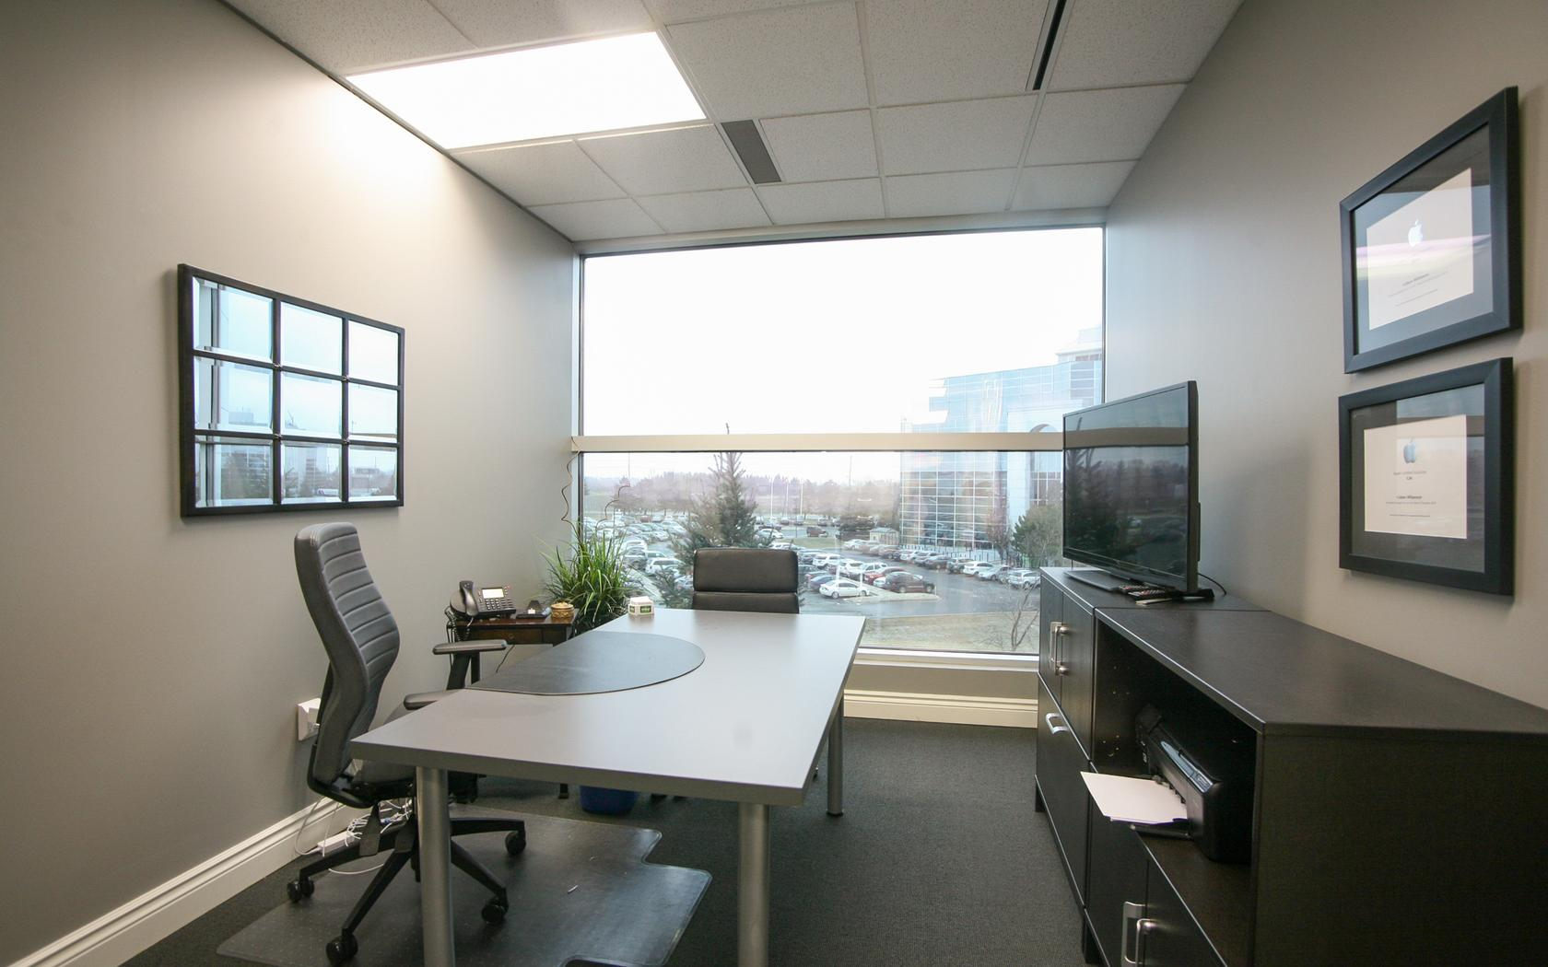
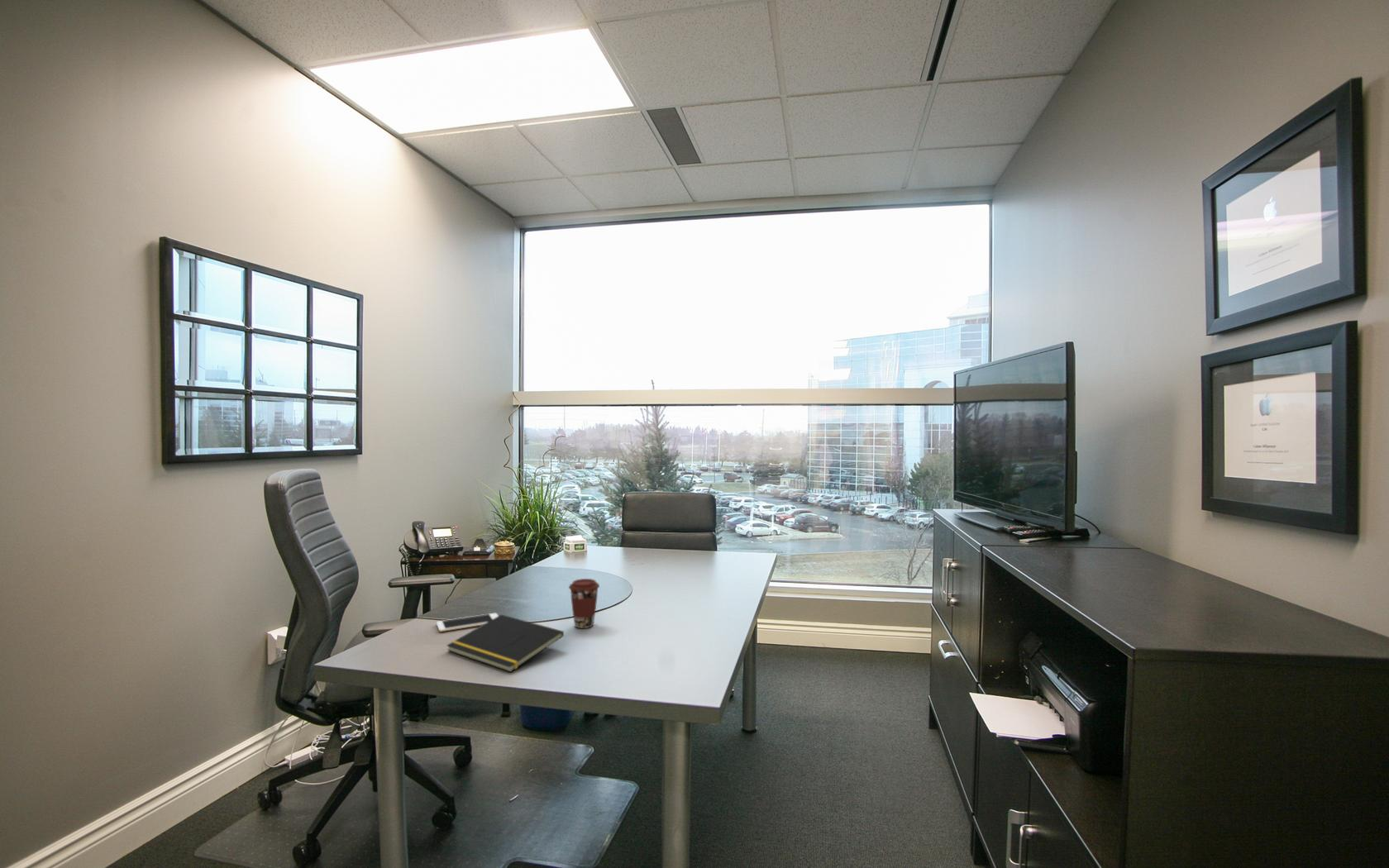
+ coffee cup (584, 603)
+ cell phone (469, 622)
+ notepad (505, 640)
